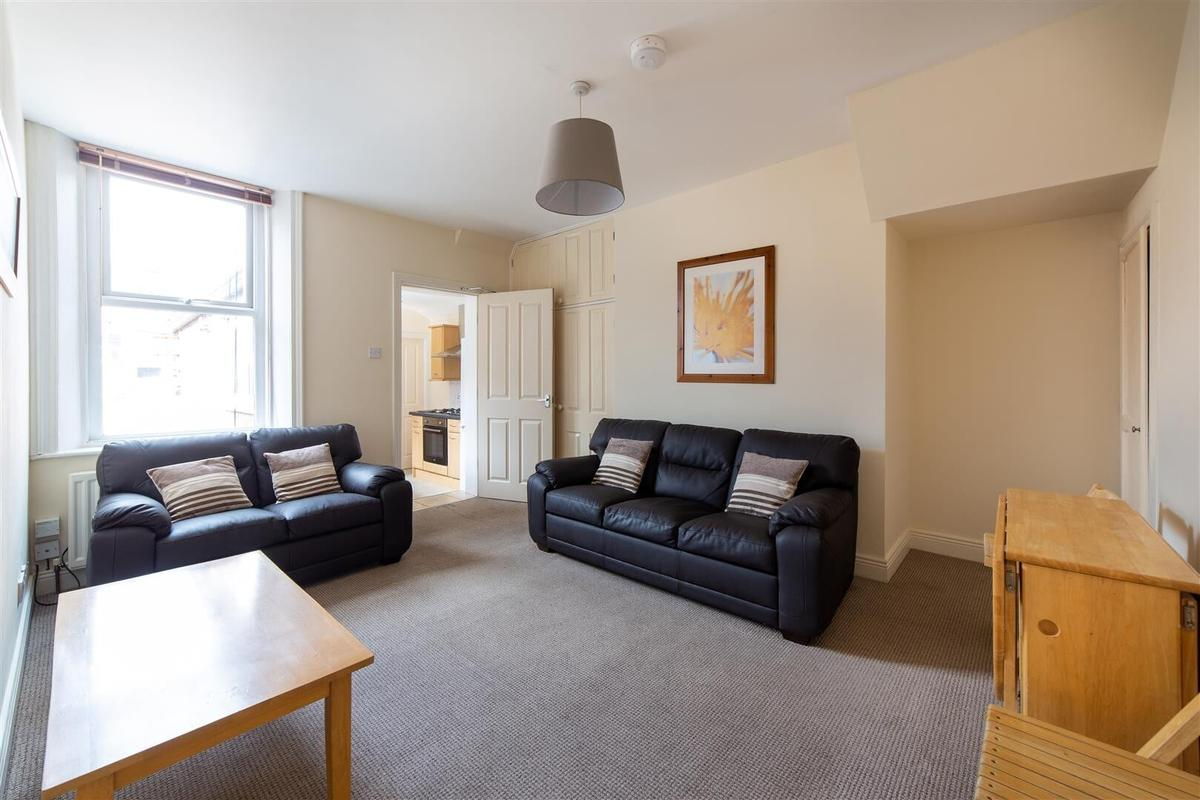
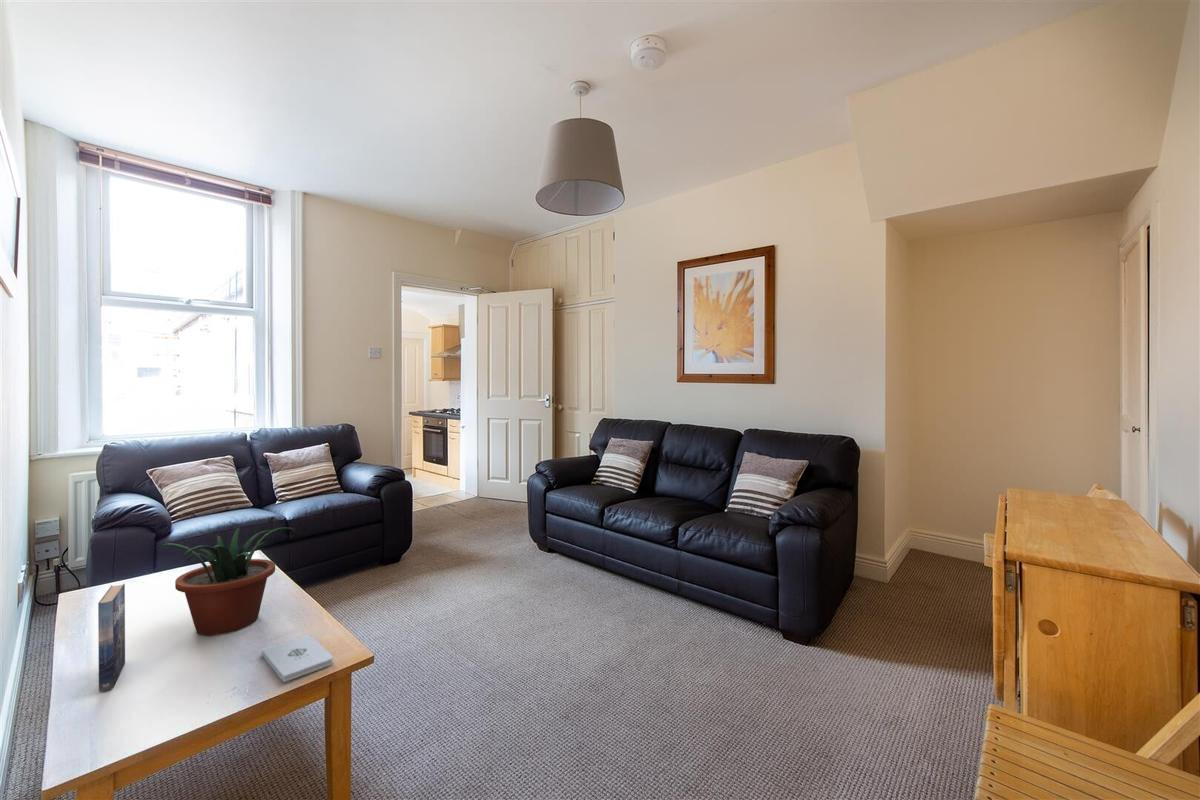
+ notepad (297, 656)
+ potted plant (233, 579)
+ book (112, 634)
